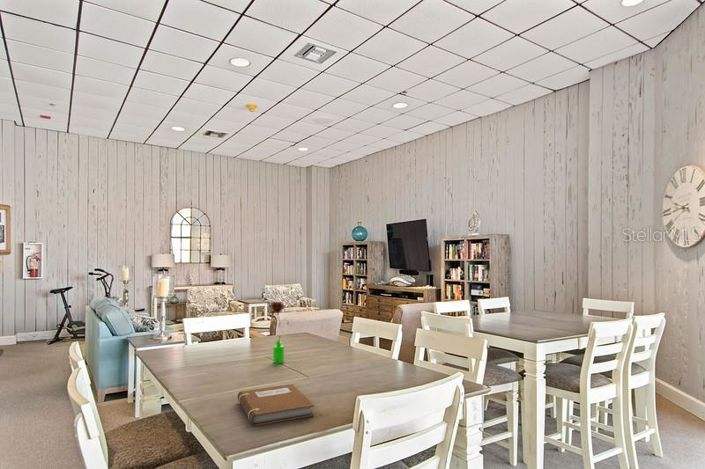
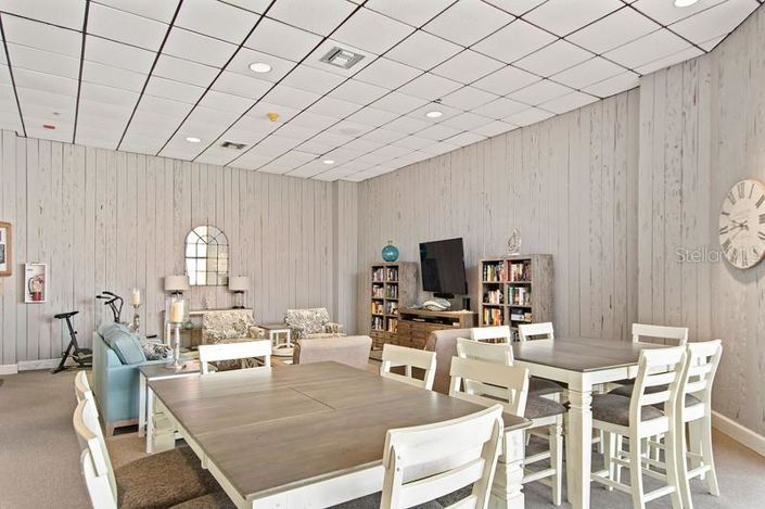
- flower (279, 337)
- notebook (273, 402)
